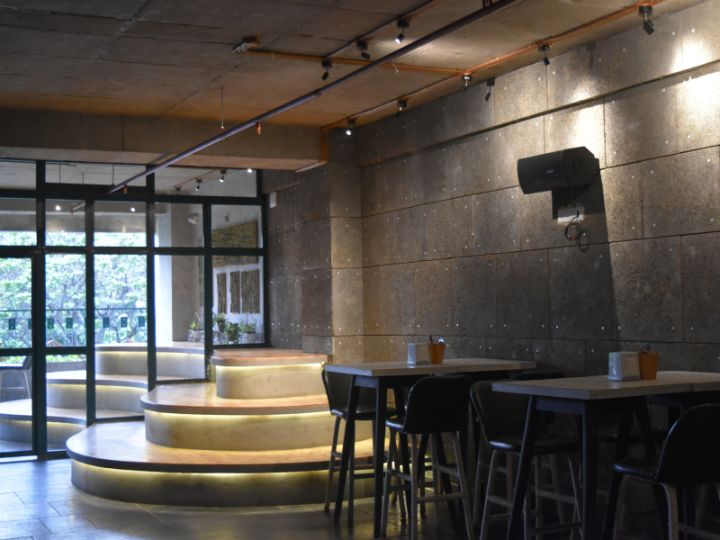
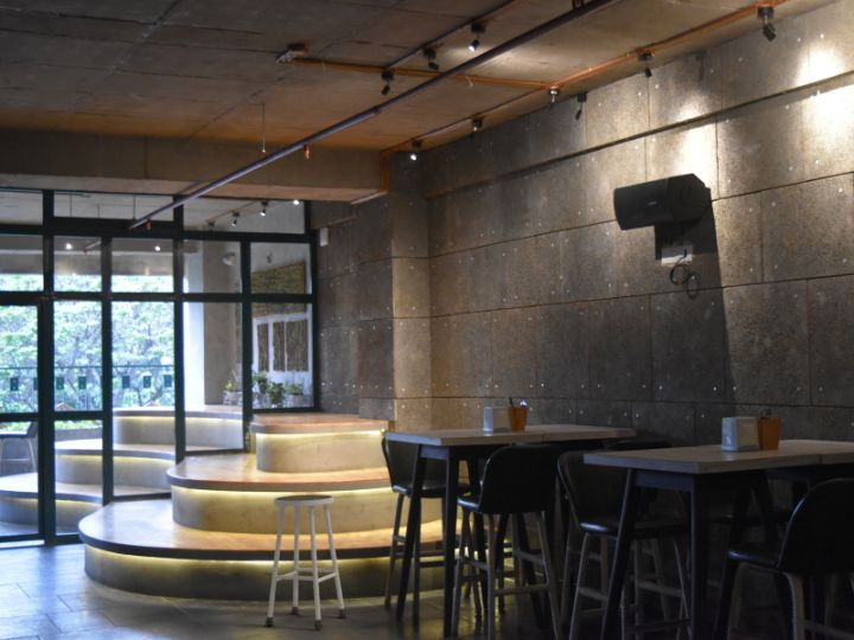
+ stool (298, 558)
